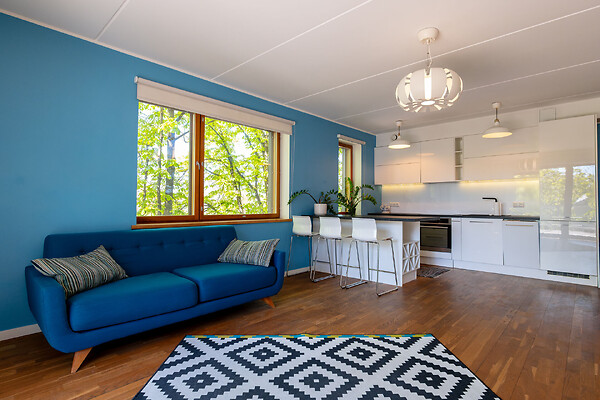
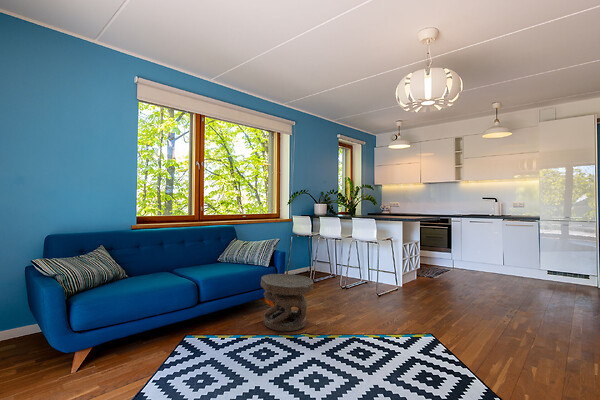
+ carved stool (285, 300)
